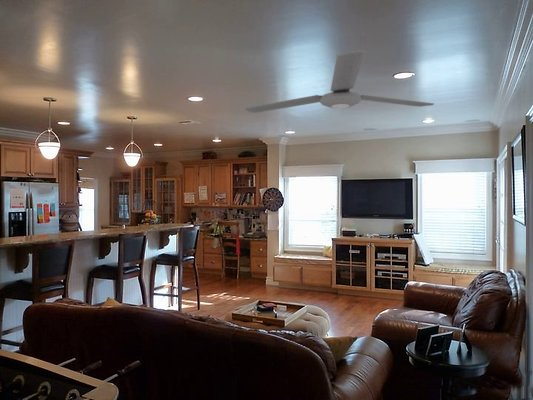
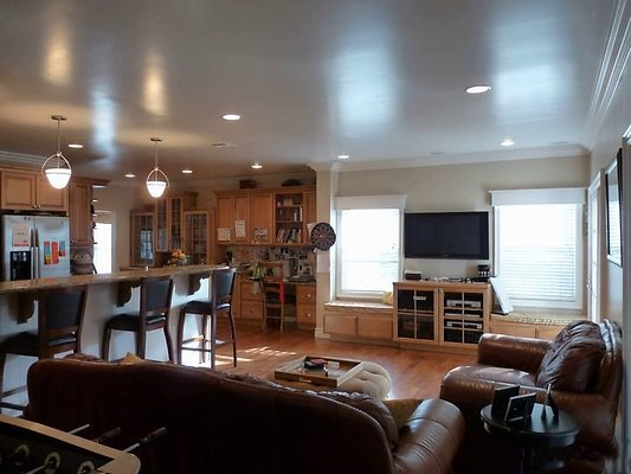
- ceiling fan (336, 81)
